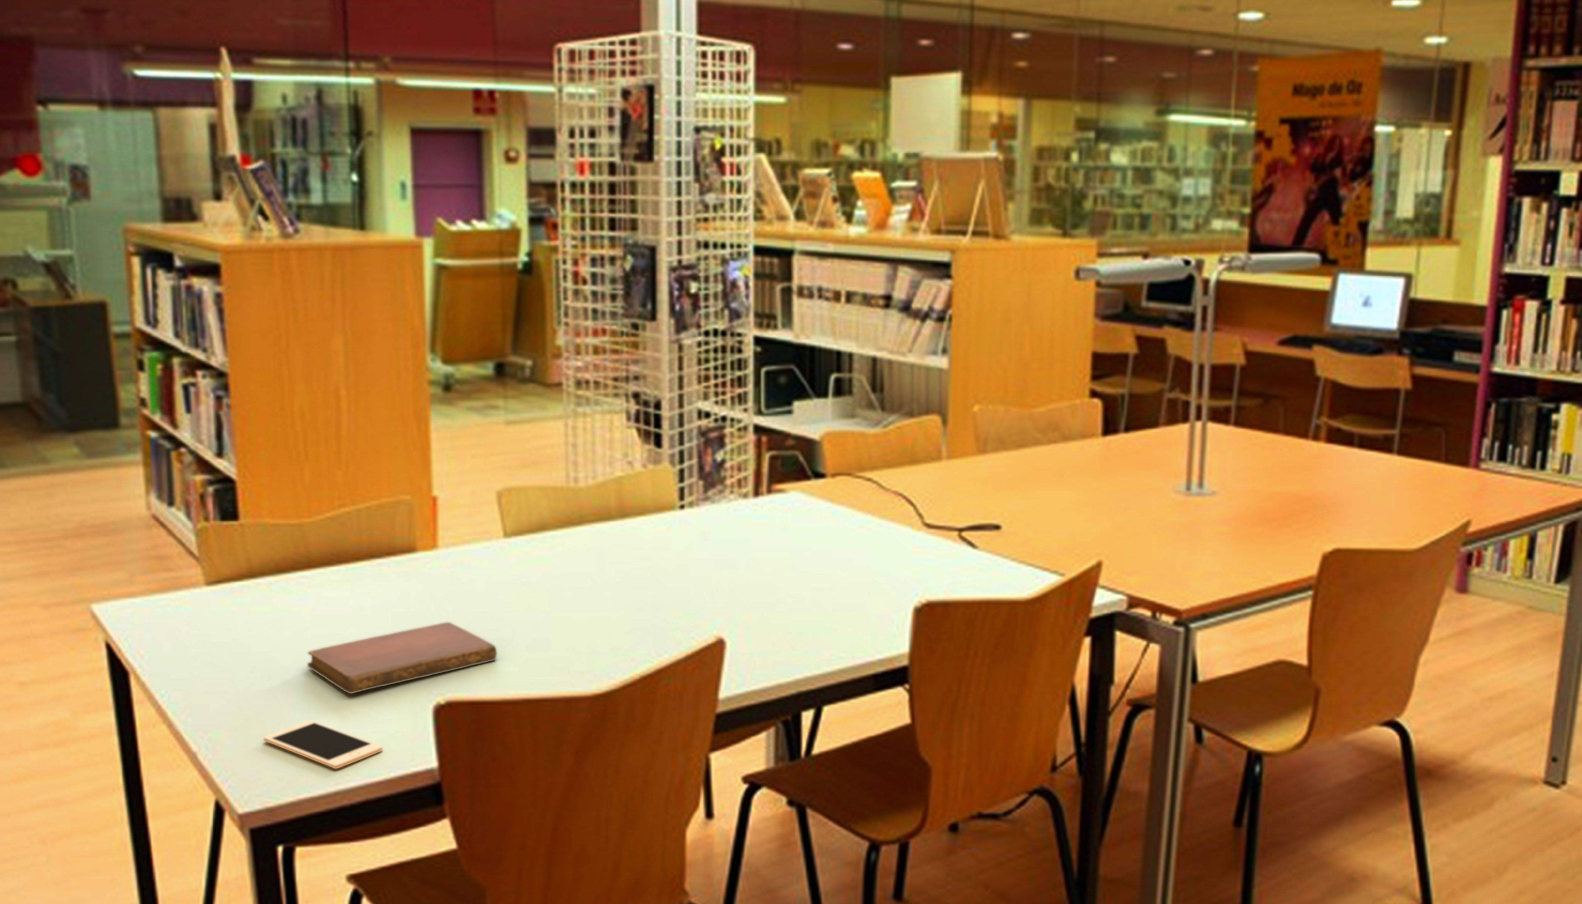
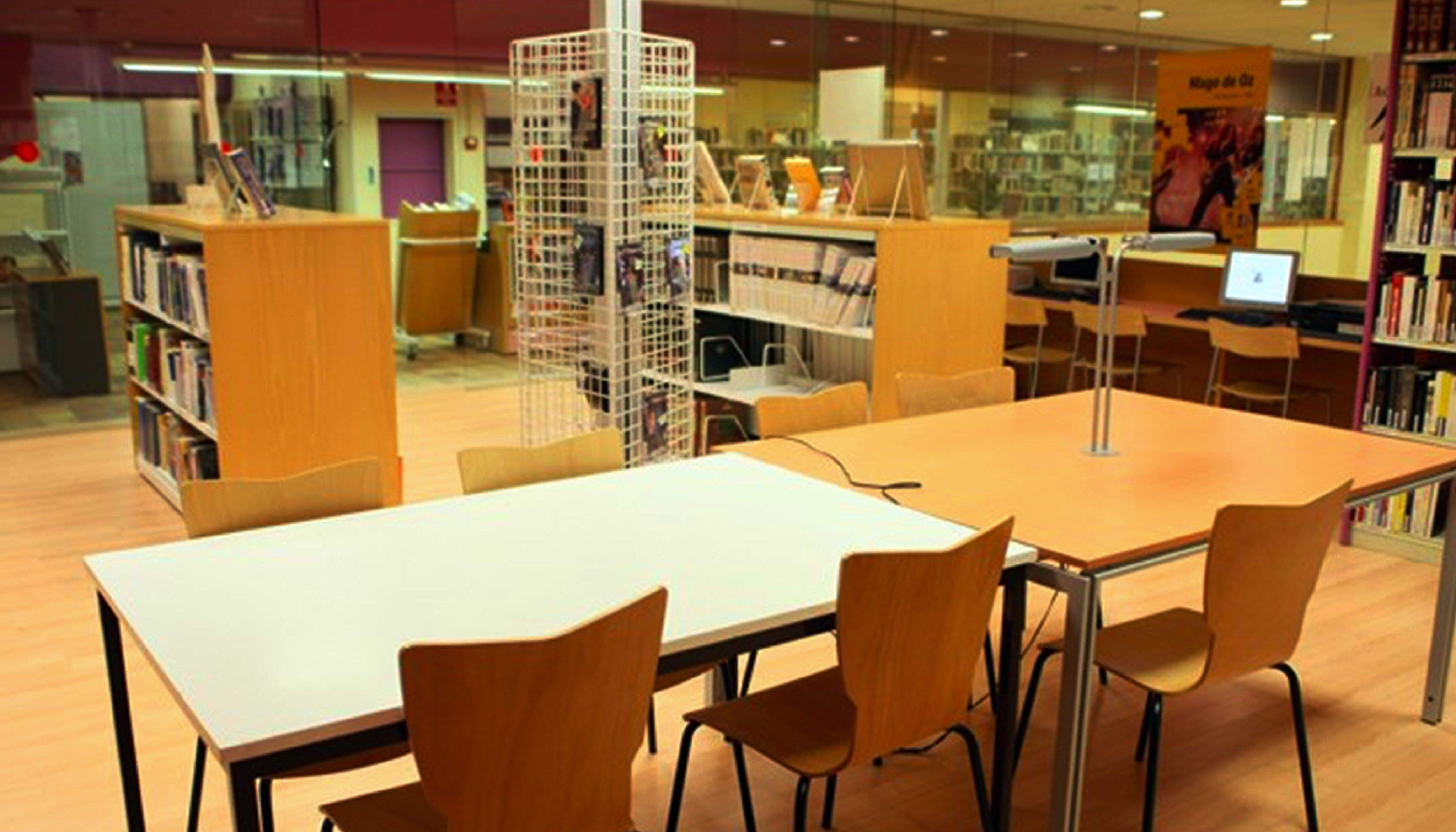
- notebook (402, 655)
- cell phone (323, 744)
